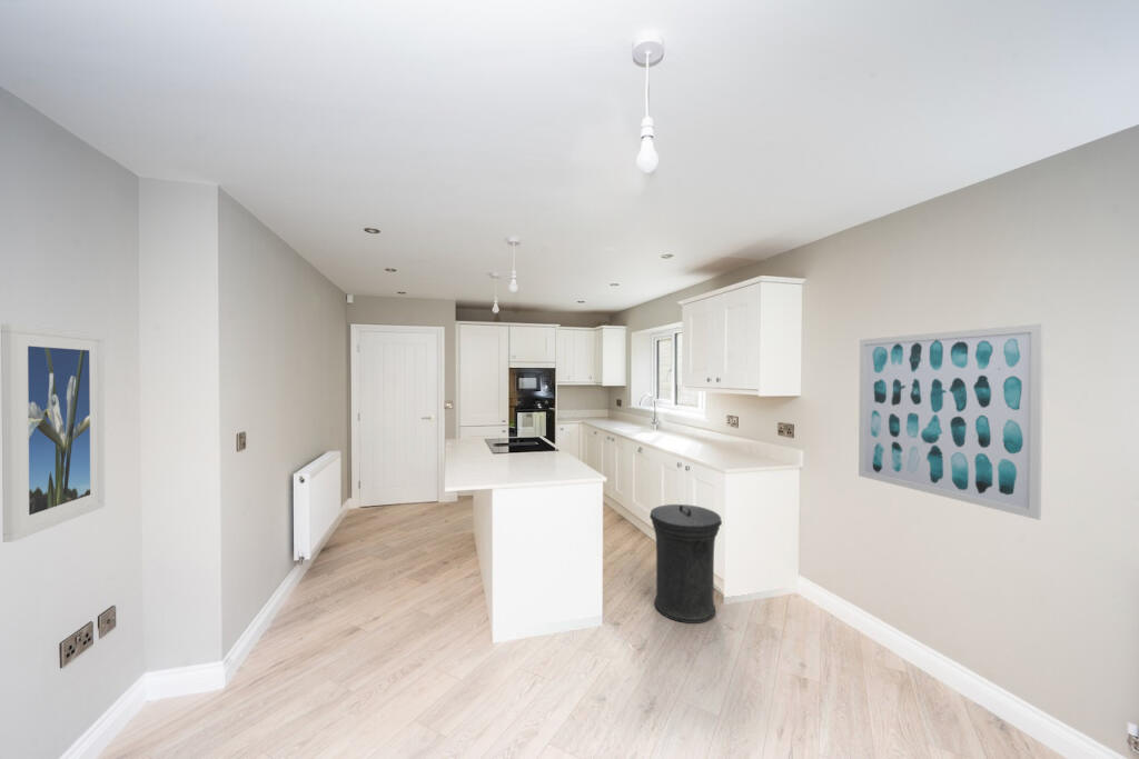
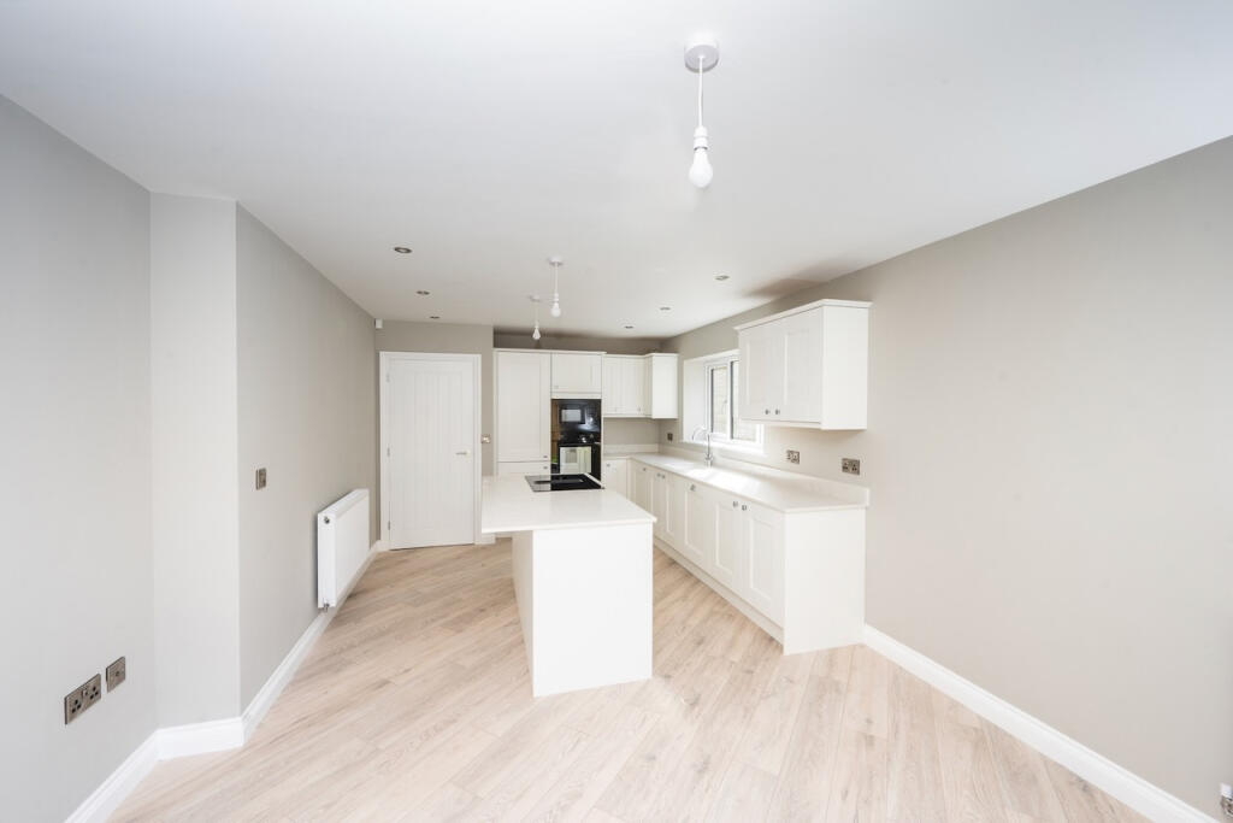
- wall art (934, 413)
- trash can (684, 556)
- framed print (59, 426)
